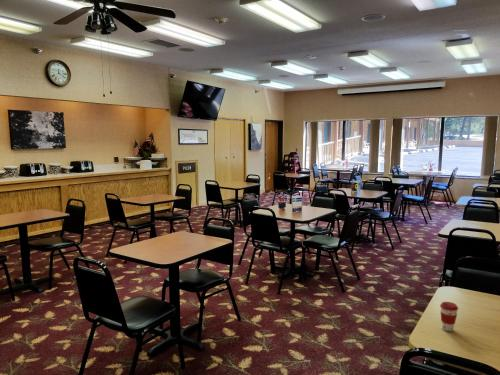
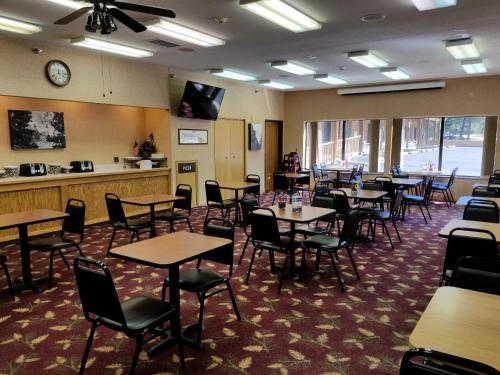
- coffee cup (448, 316)
